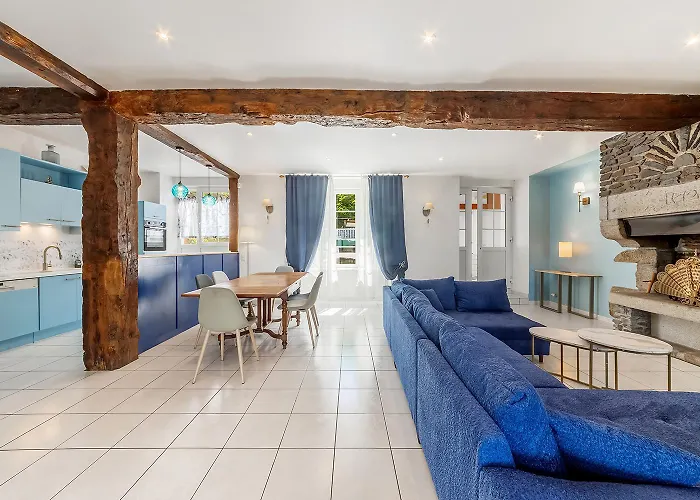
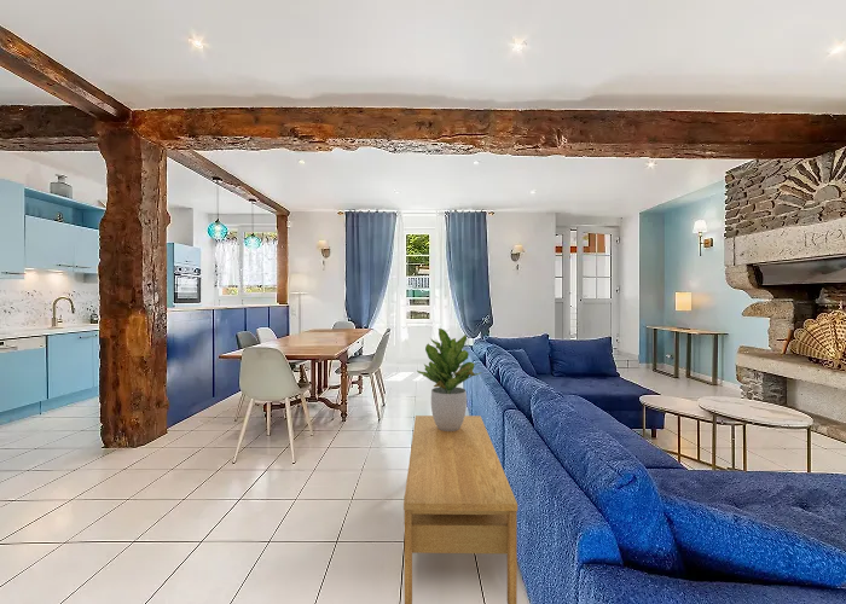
+ potted plant (451, 378)
+ coffee table (452, 487)
